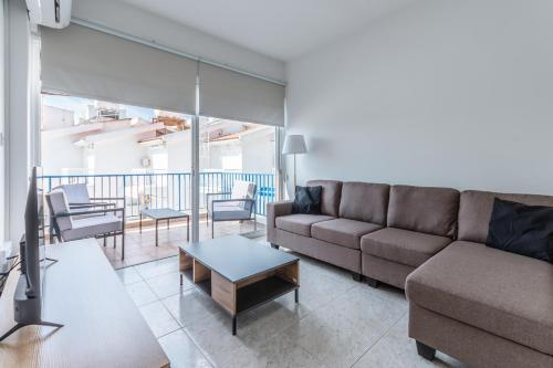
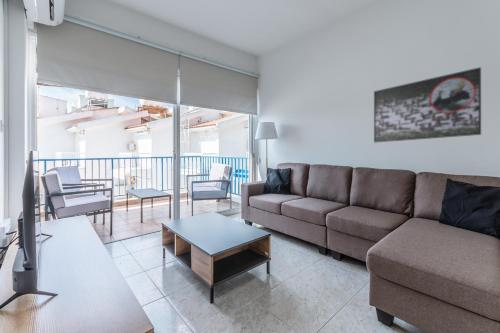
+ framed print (420, 110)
